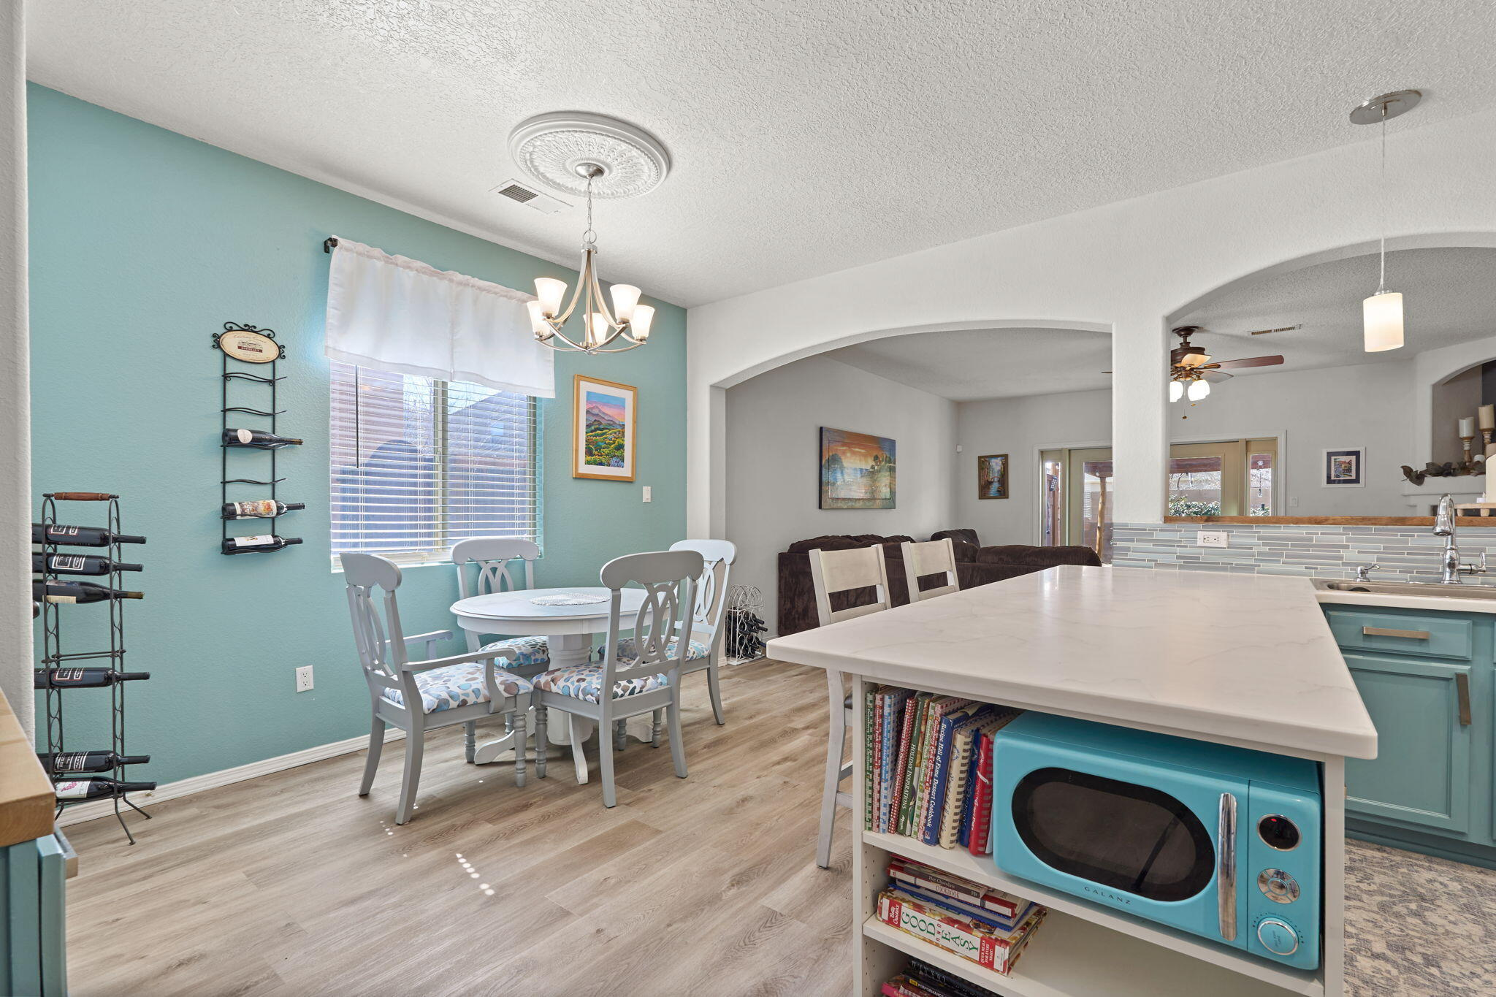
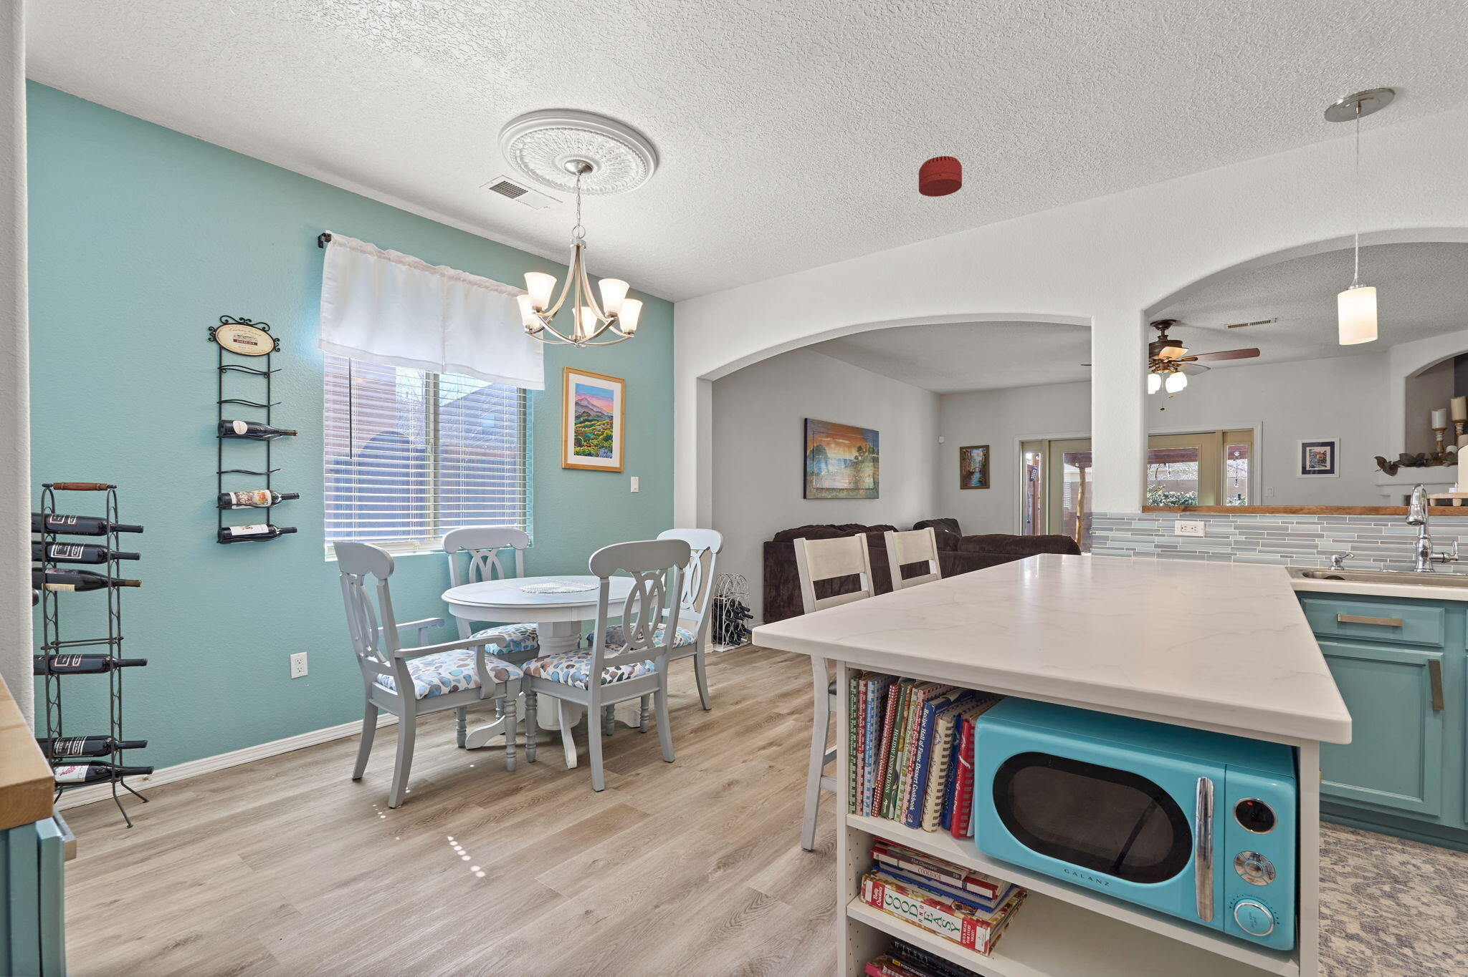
+ smoke detector (940, 176)
